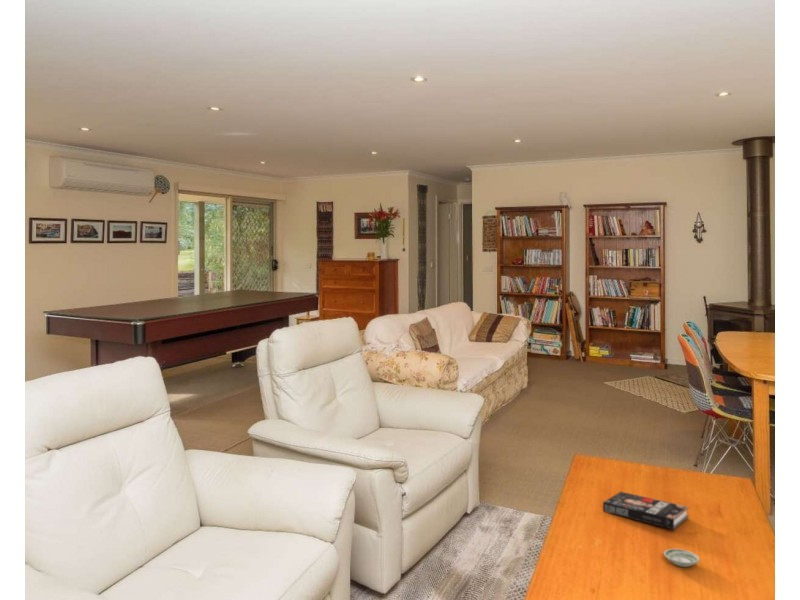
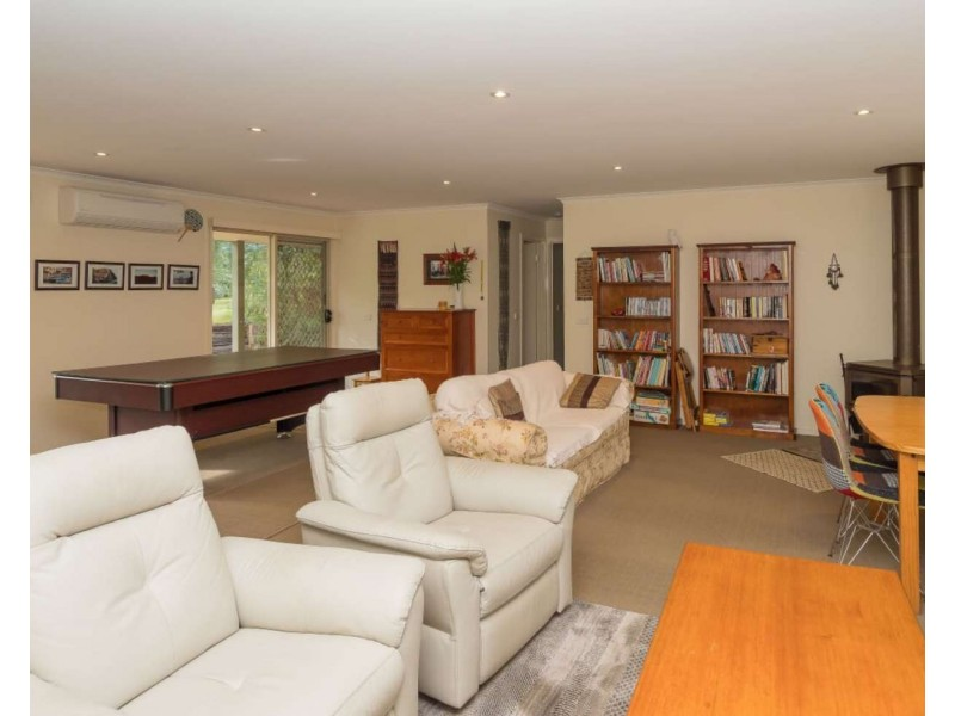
- book (645, 509)
- saucer (681, 559)
